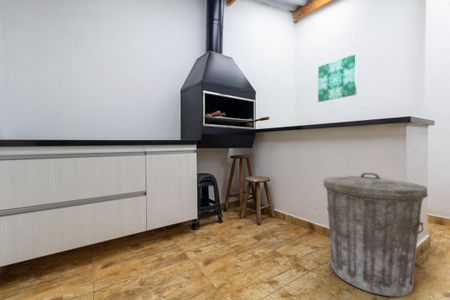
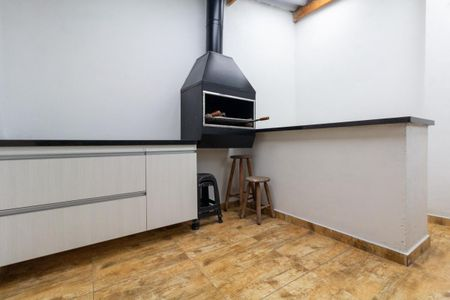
- trash can (368, 223)
- wall art (336, 79)
